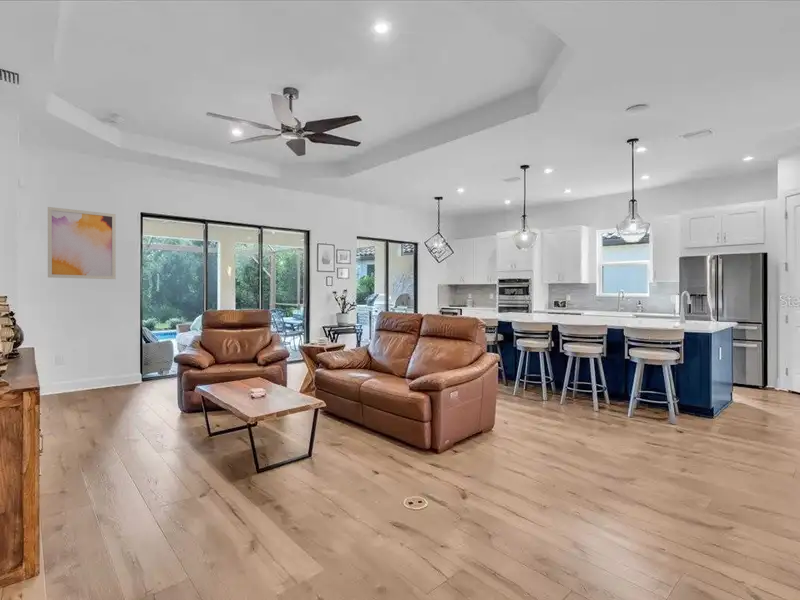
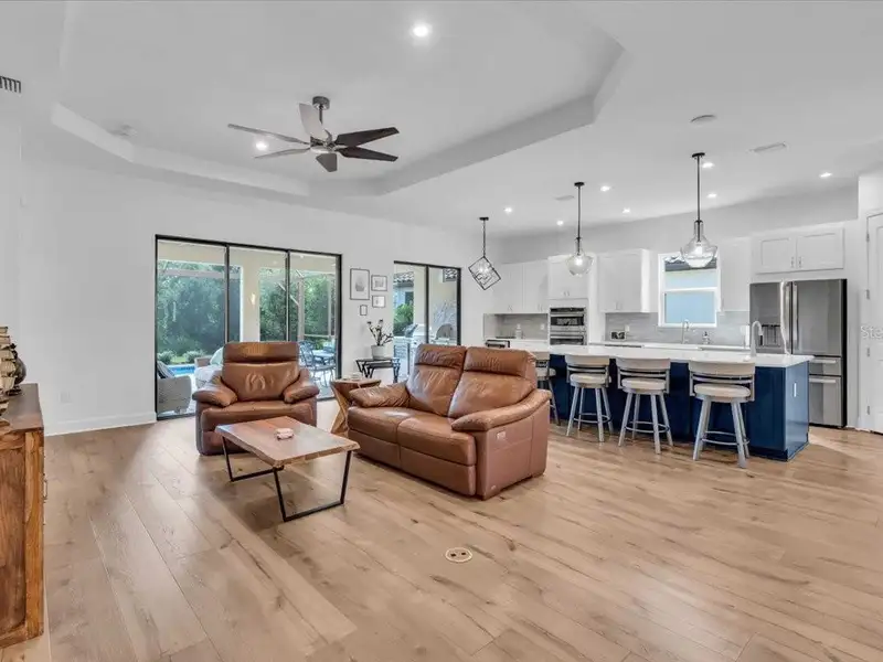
- wall art (83, 244)
